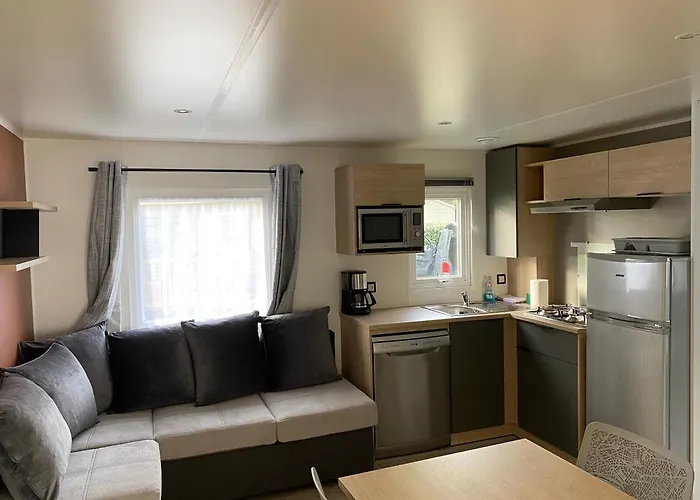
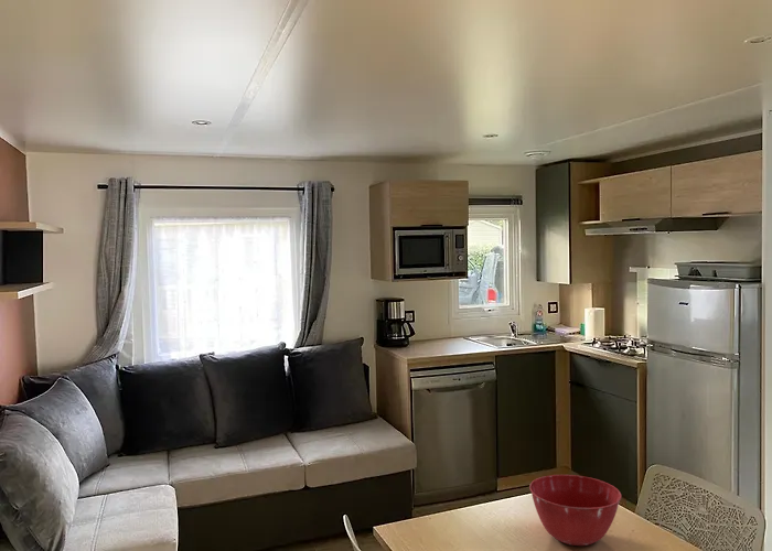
+ mixing bowl (575, 512)
